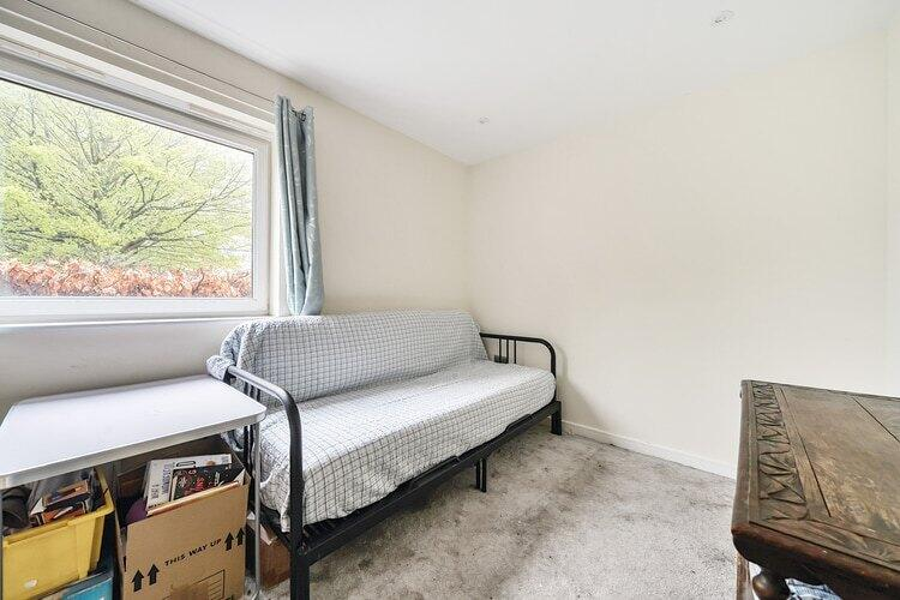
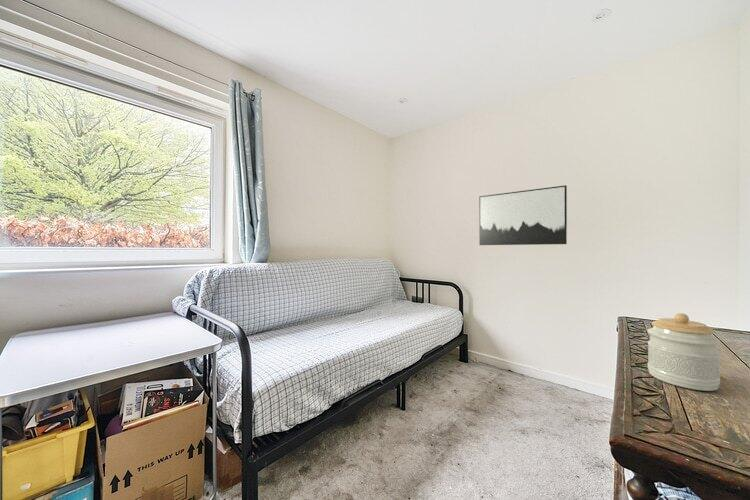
+ wall art (519, 218)
+ jar (681, 346)
